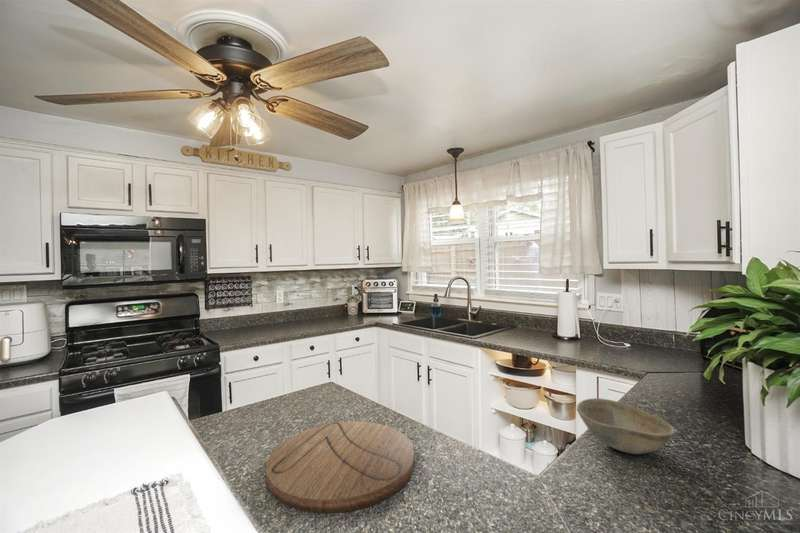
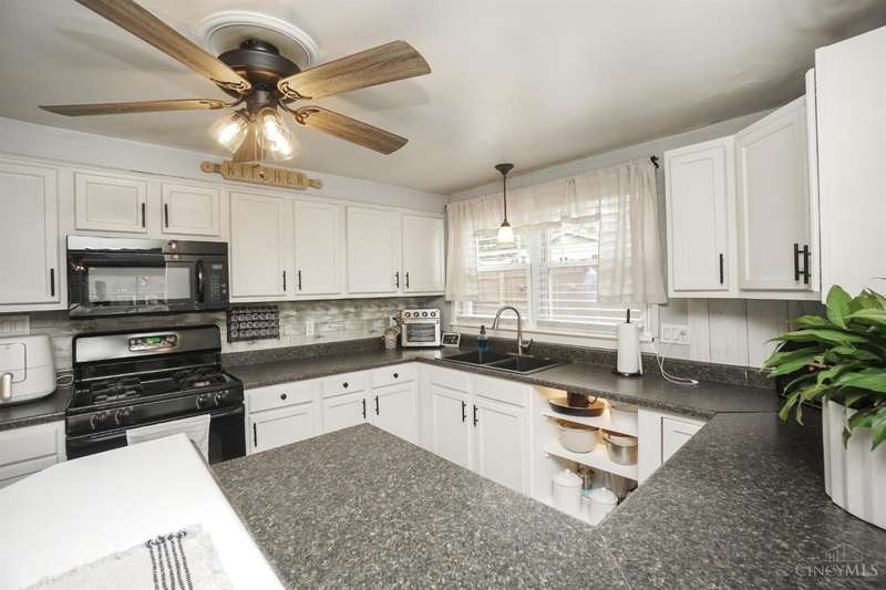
- bowl (624, 429)
- cutting board (342, 458)
